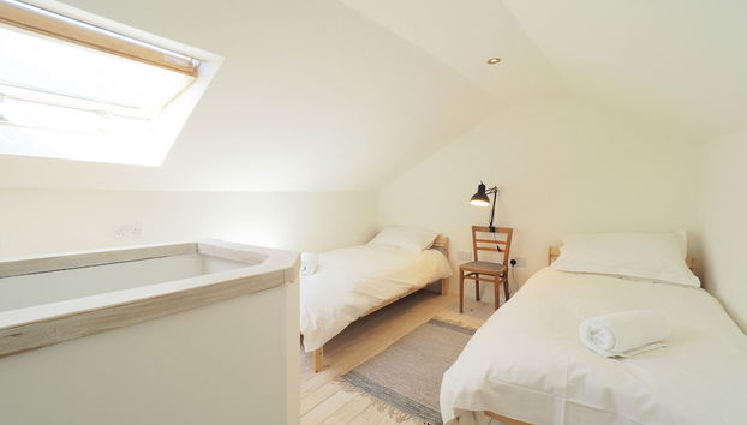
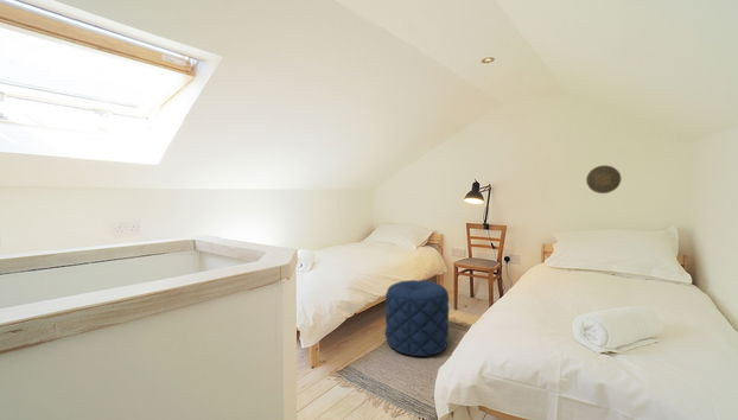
+ decorative plate (603, 179)
+ pouf (416, 313)
